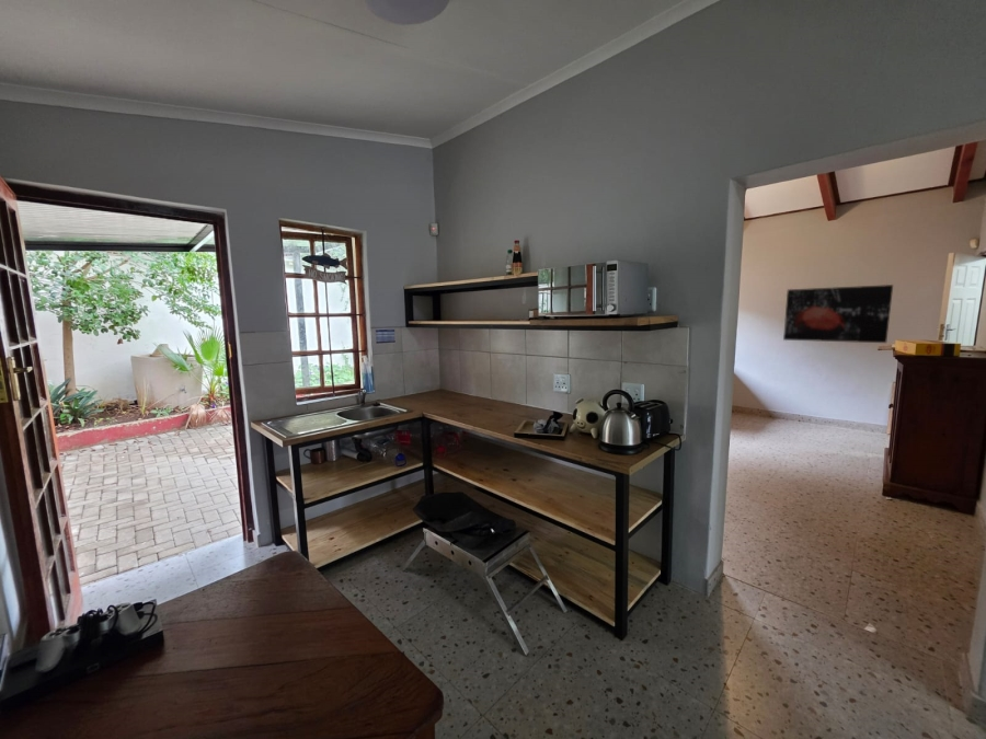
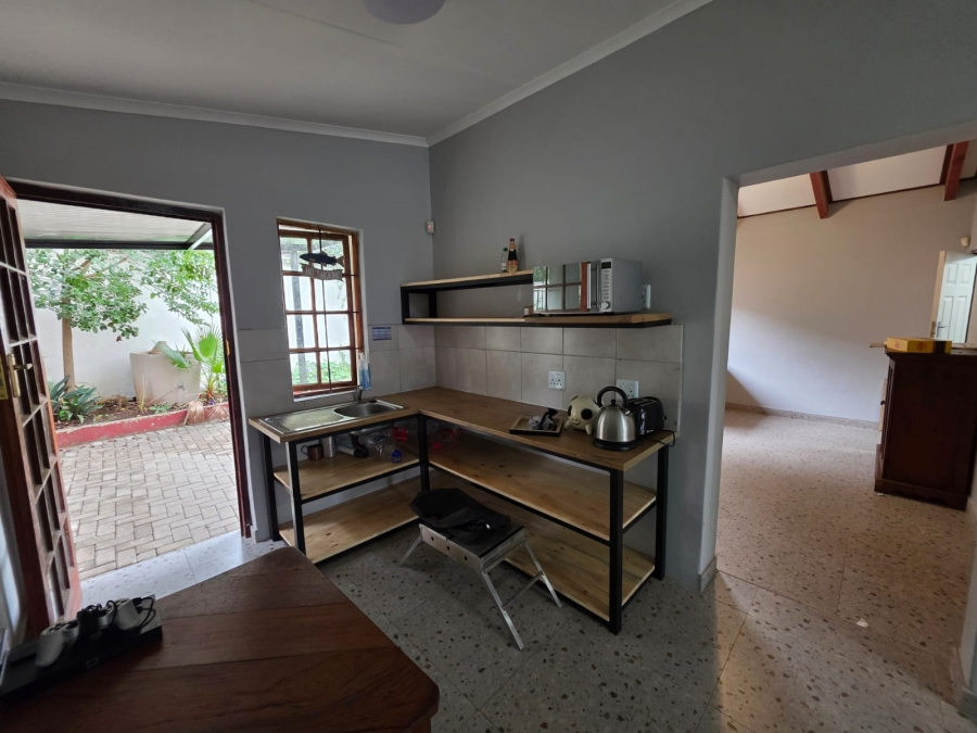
- wall art (834, 314)
